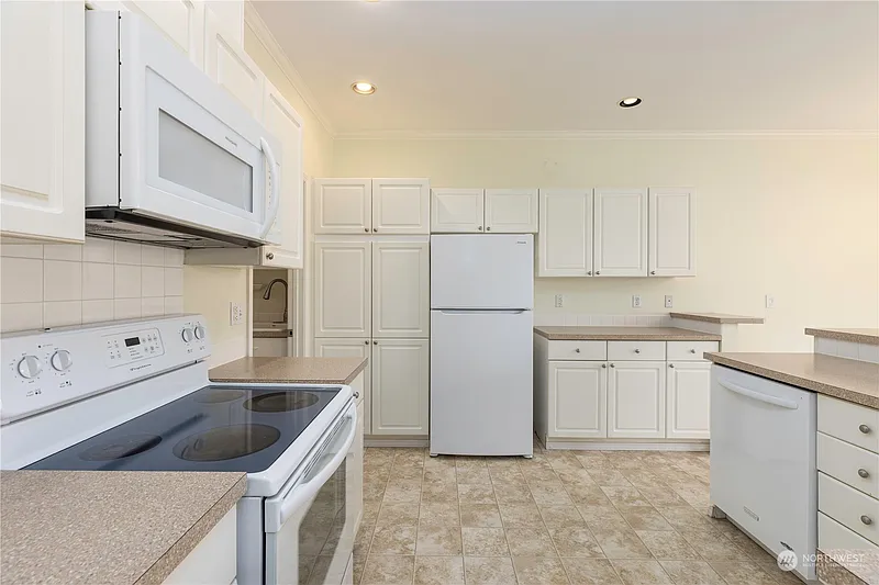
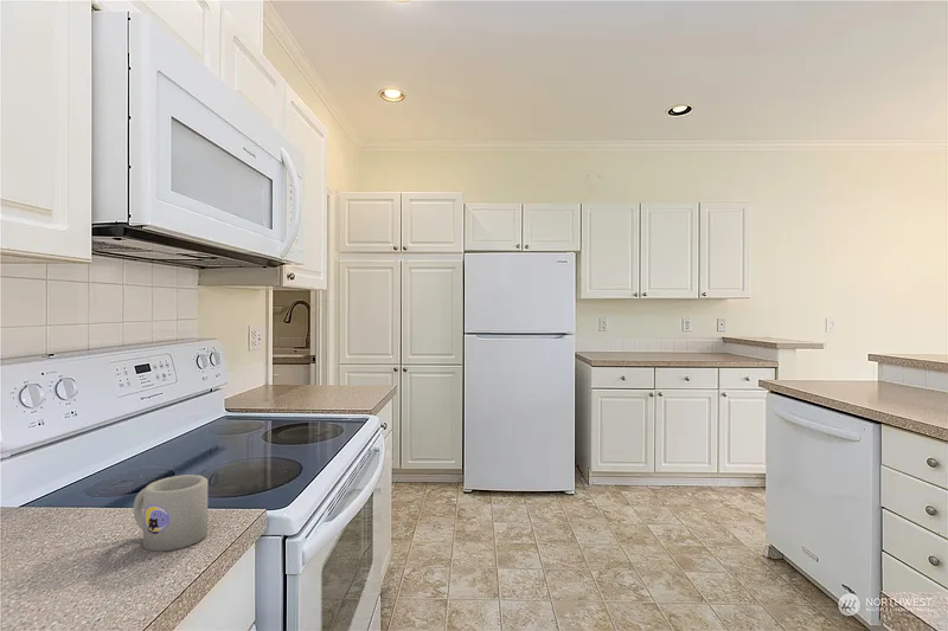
+ mug (166, 509)
